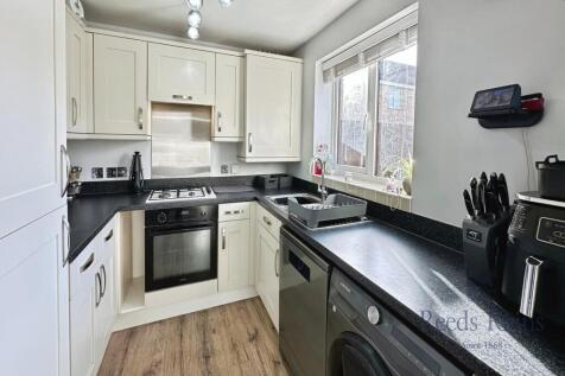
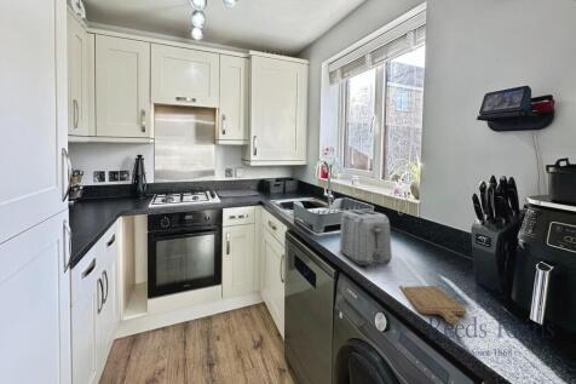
+ chopping board (432, 300)
+ toaster (362, 234)
